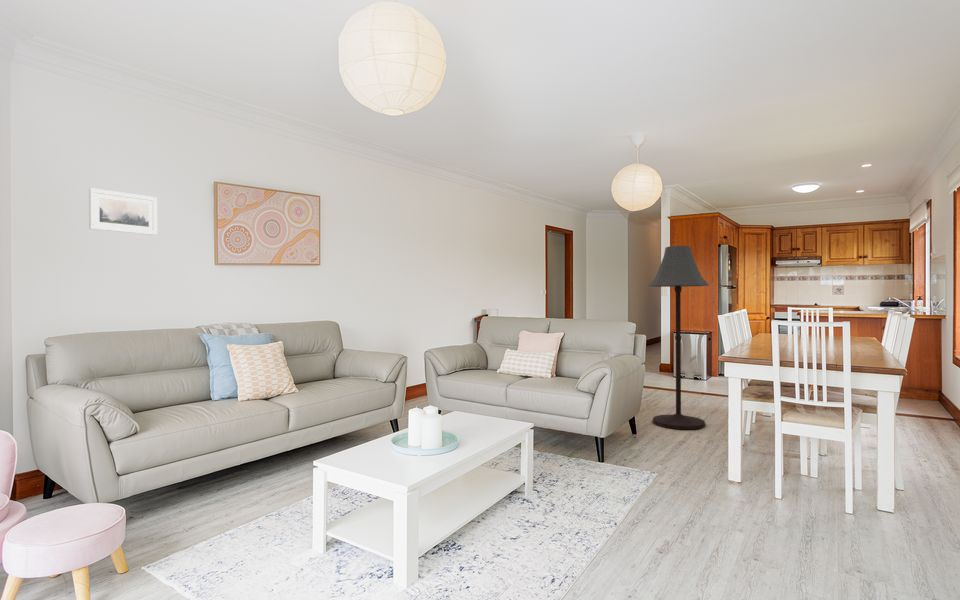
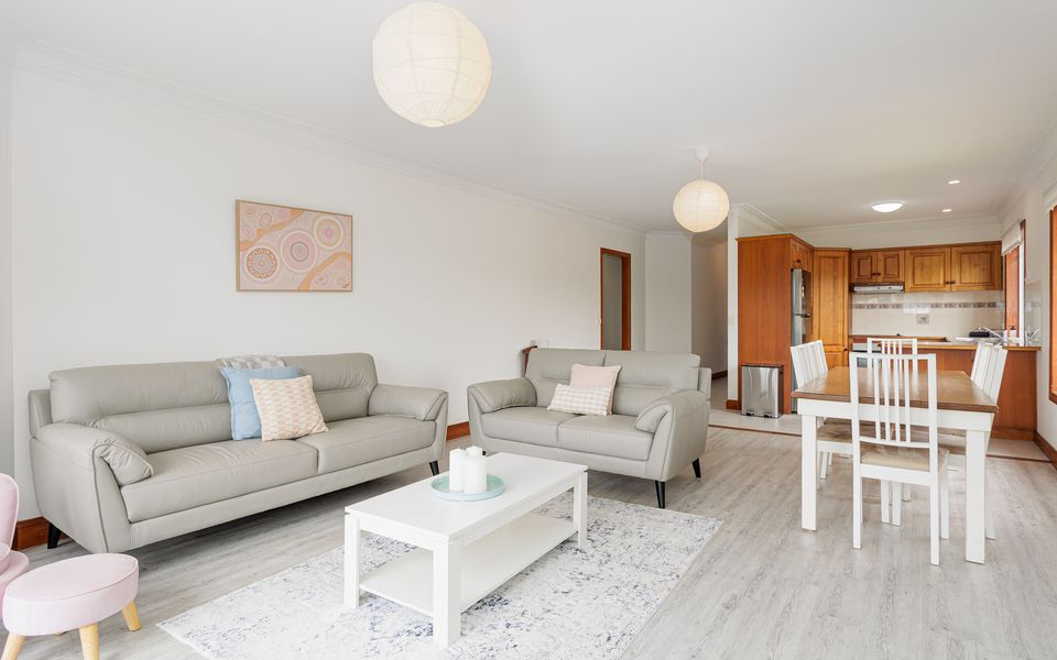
- floor lamp (678, 335)
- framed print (124, 212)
